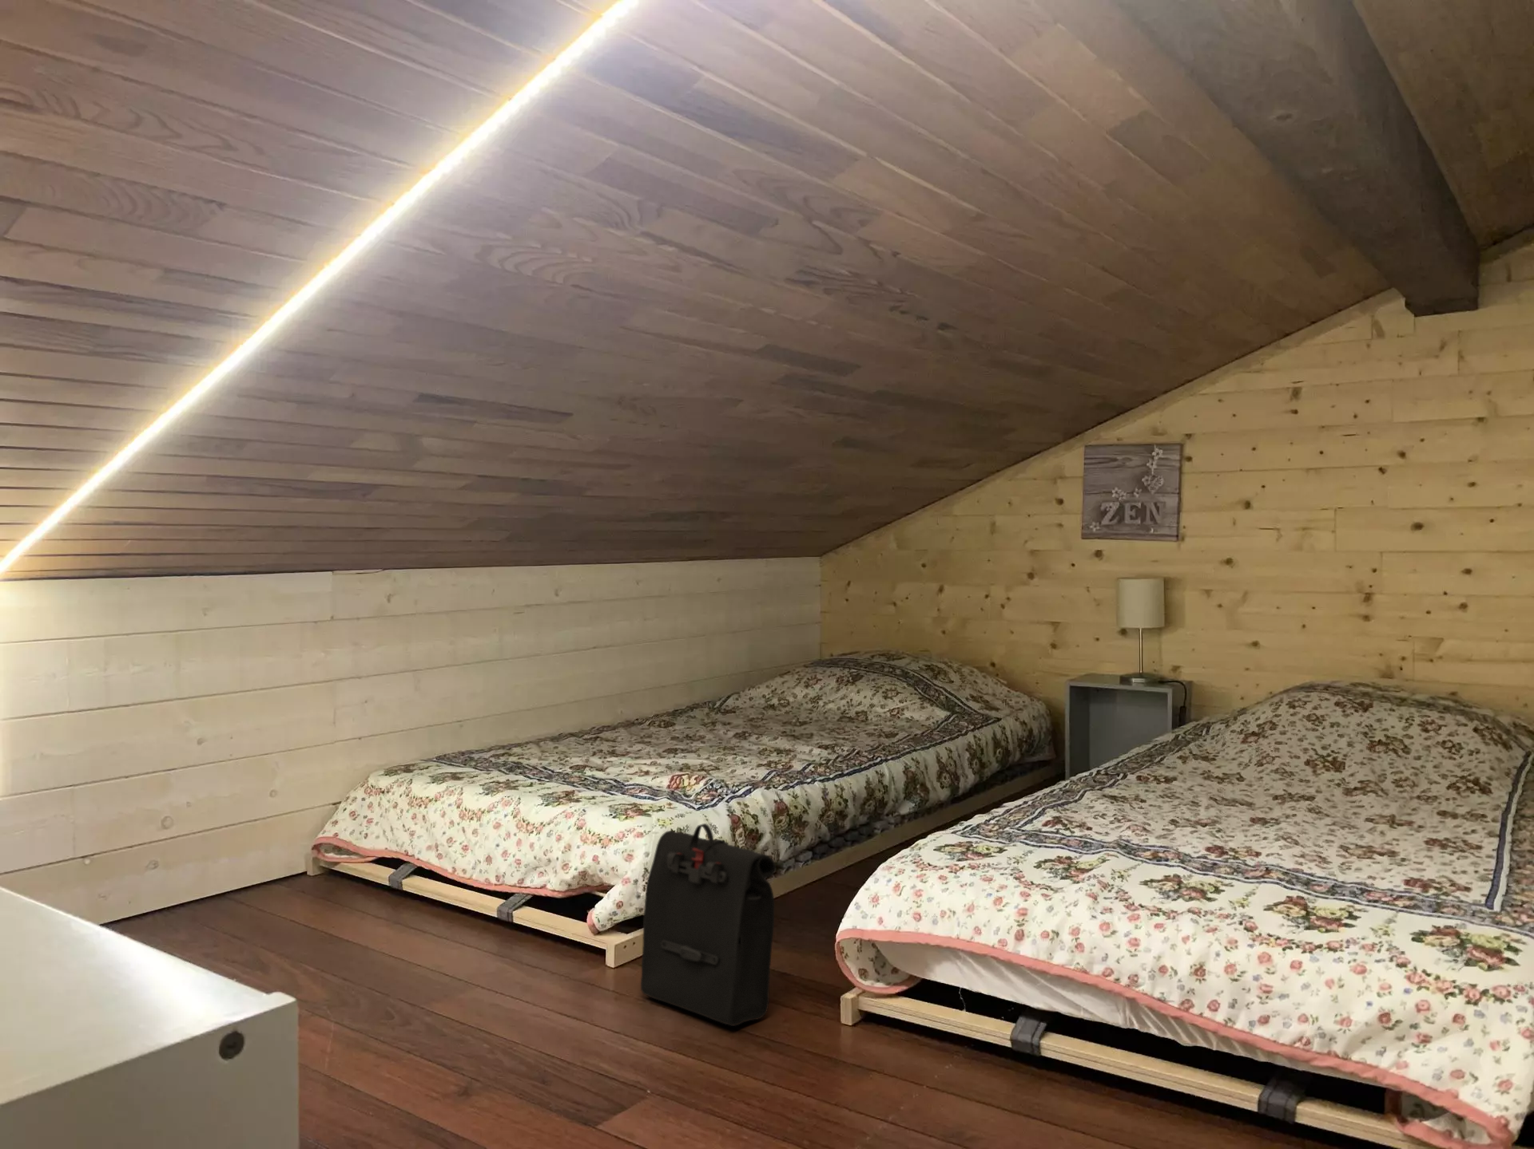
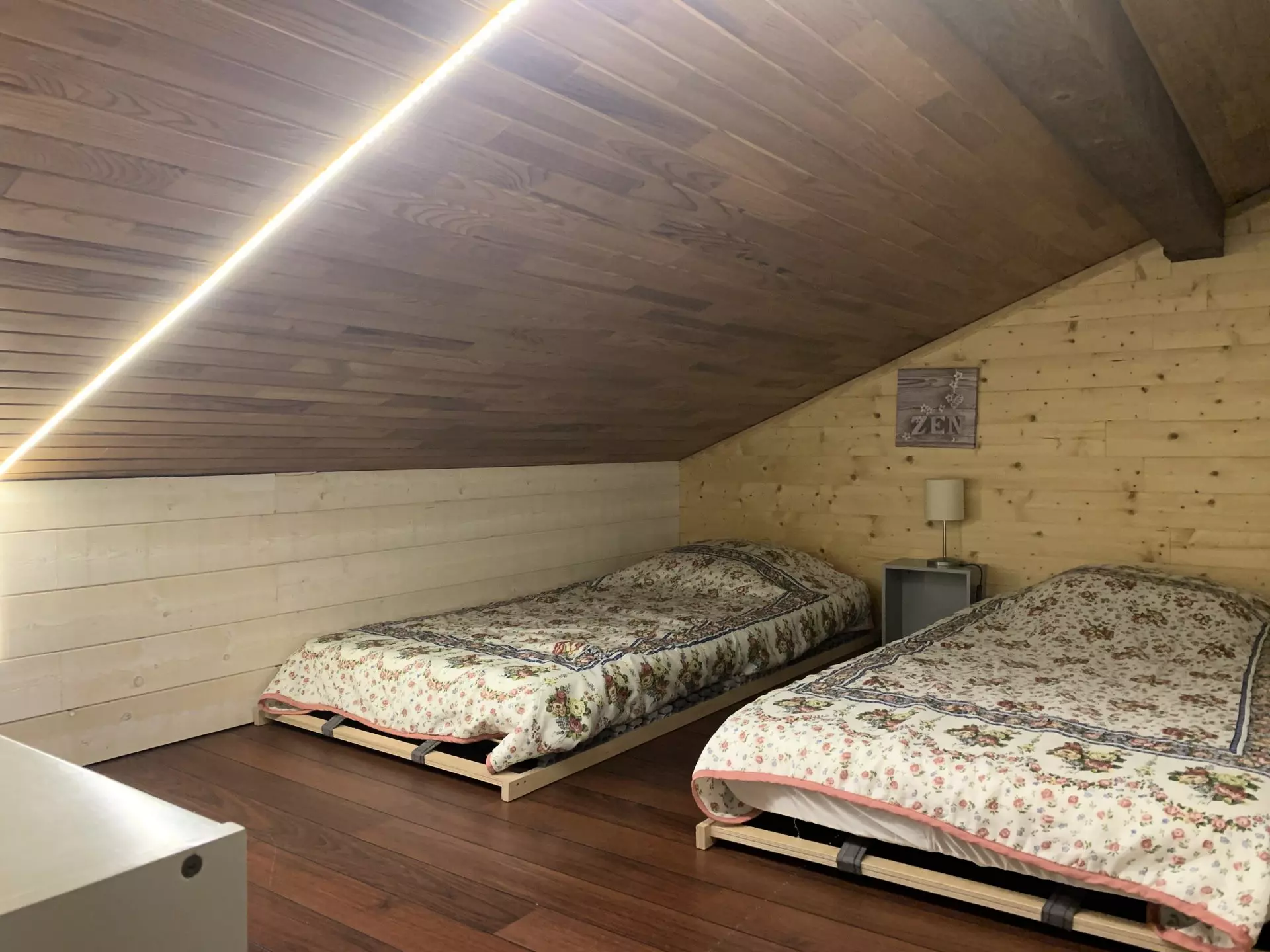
- backpack (707, 915)
